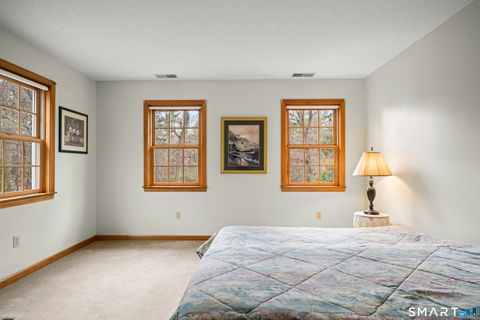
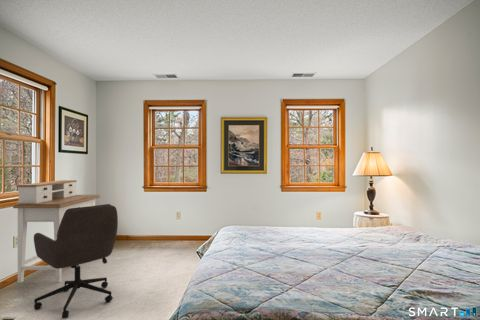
+ desk (59, 225)
+ office chair (78, 252)
